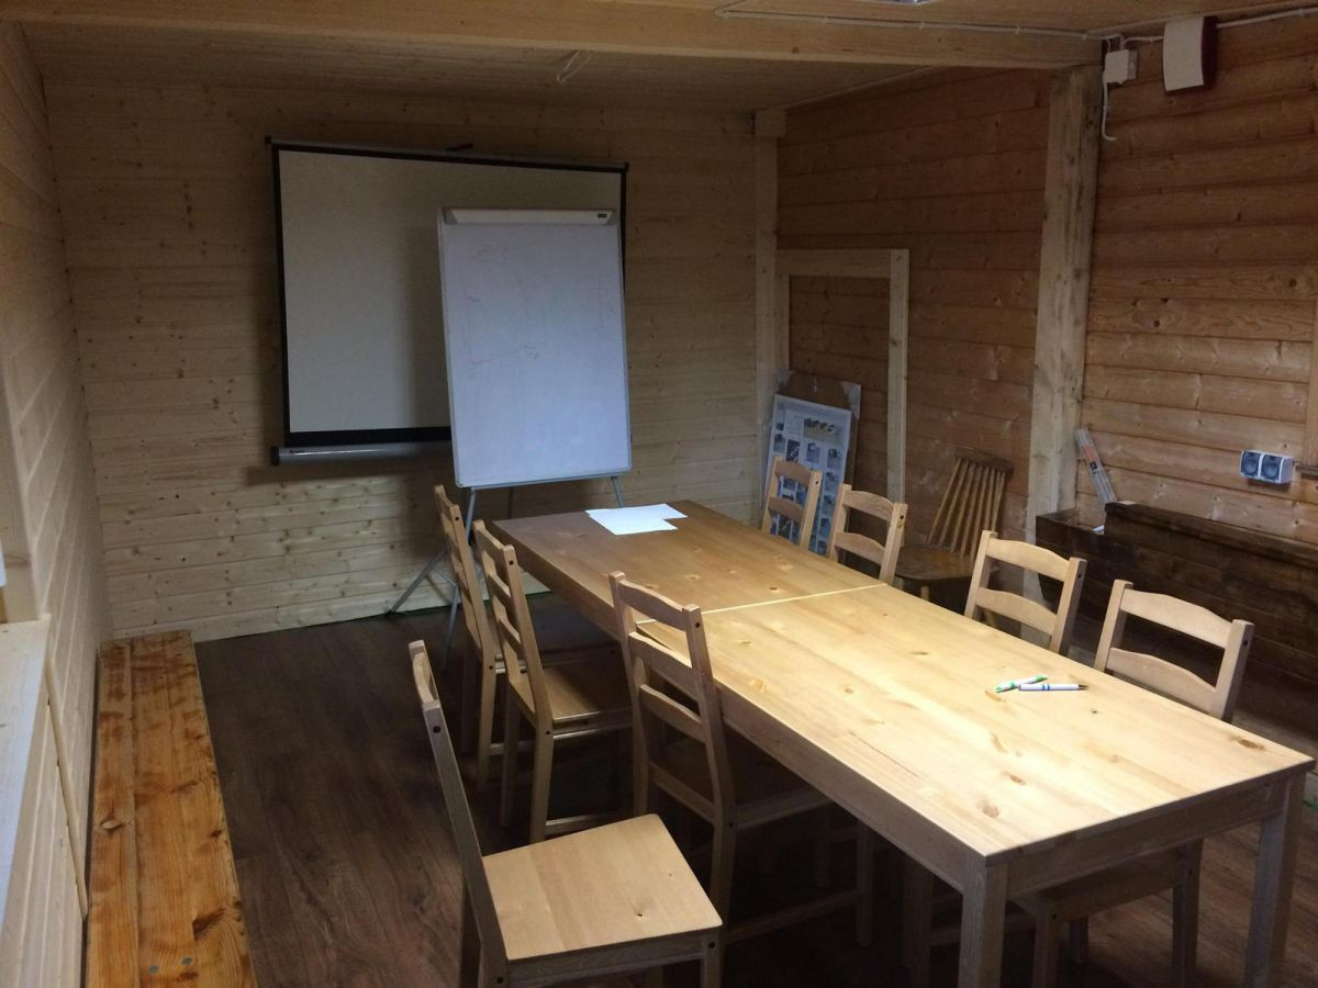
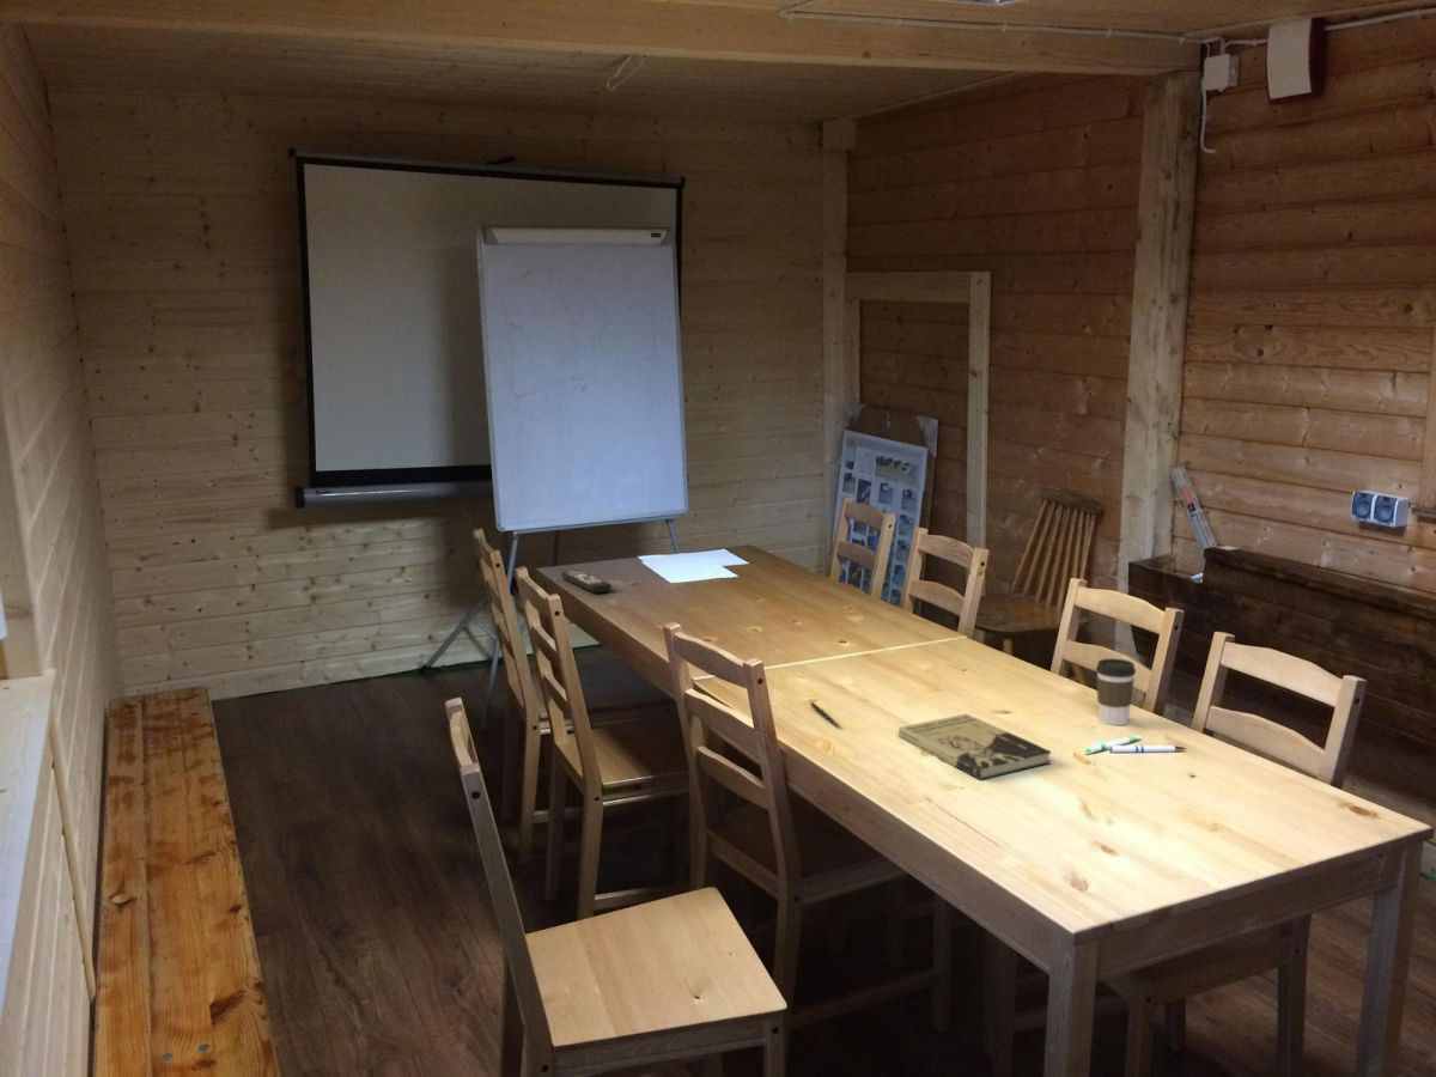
+ pen (825, 714)
+ coffee cup (1114, 692)
+ remote control (585, 580)
+ book (972, 744)
